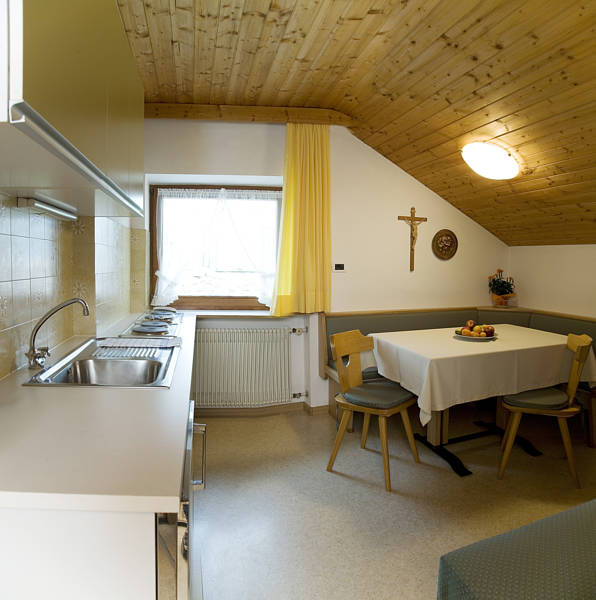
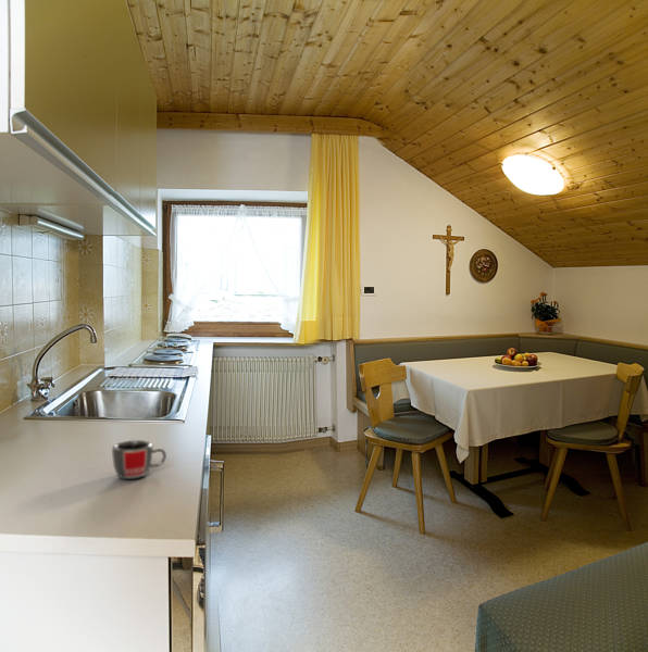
+ mug (139, 459)
